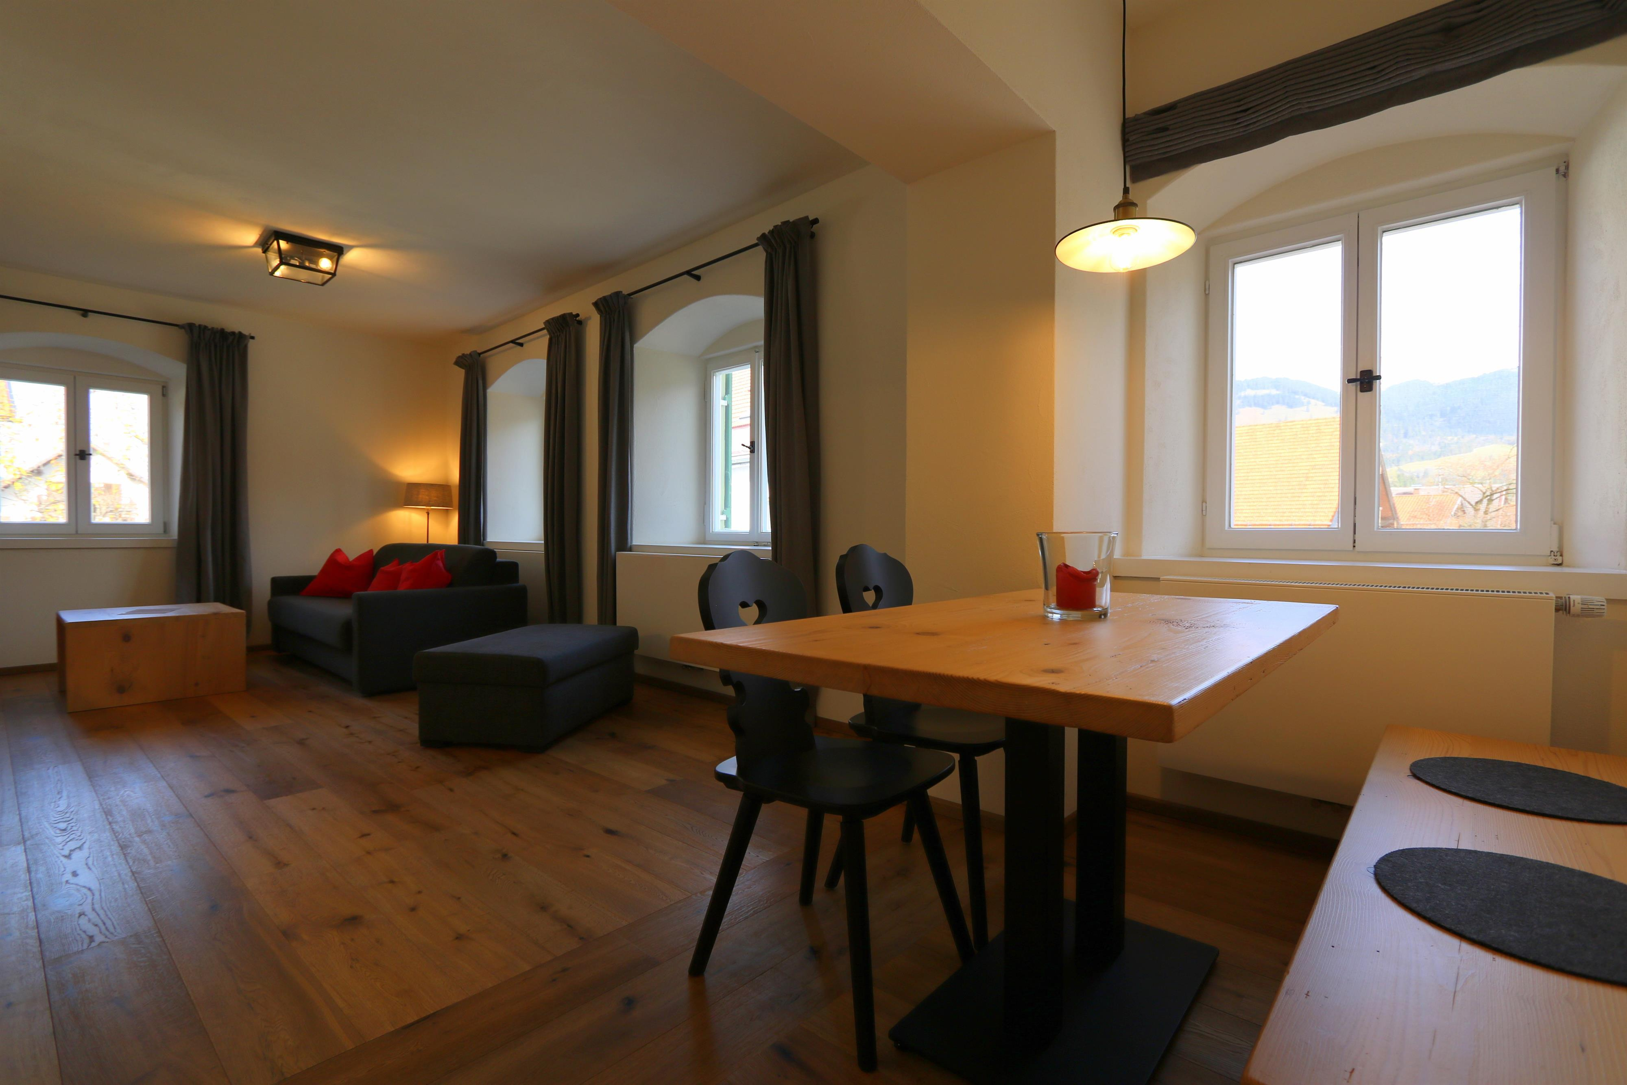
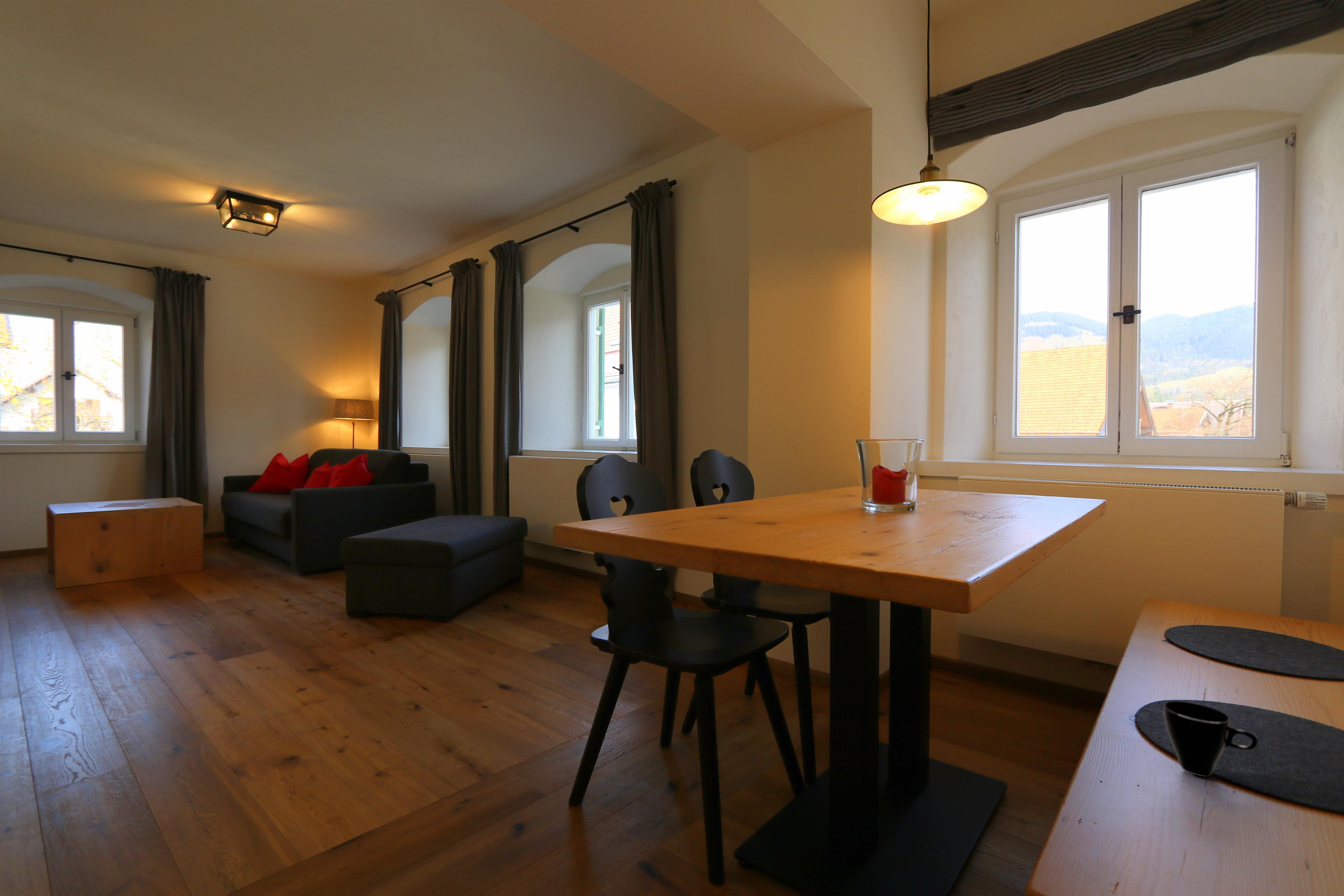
+ cup (1209, 743)
